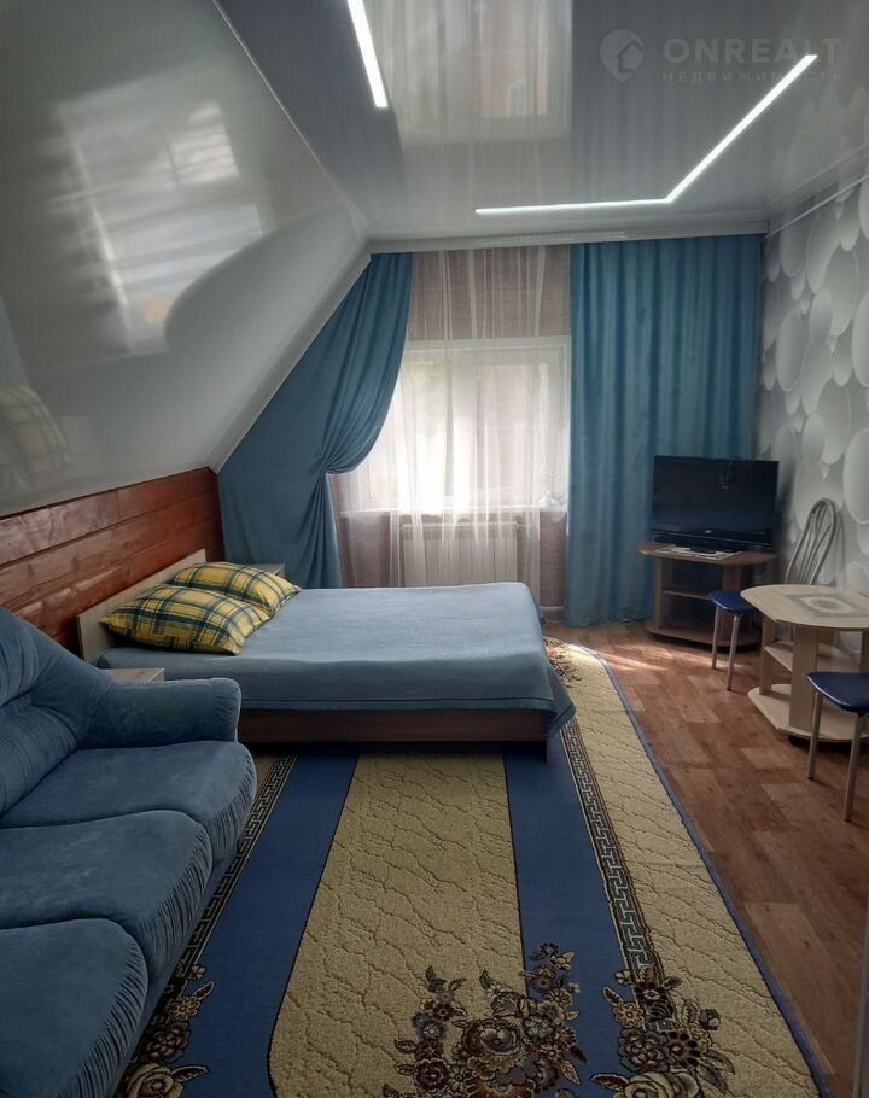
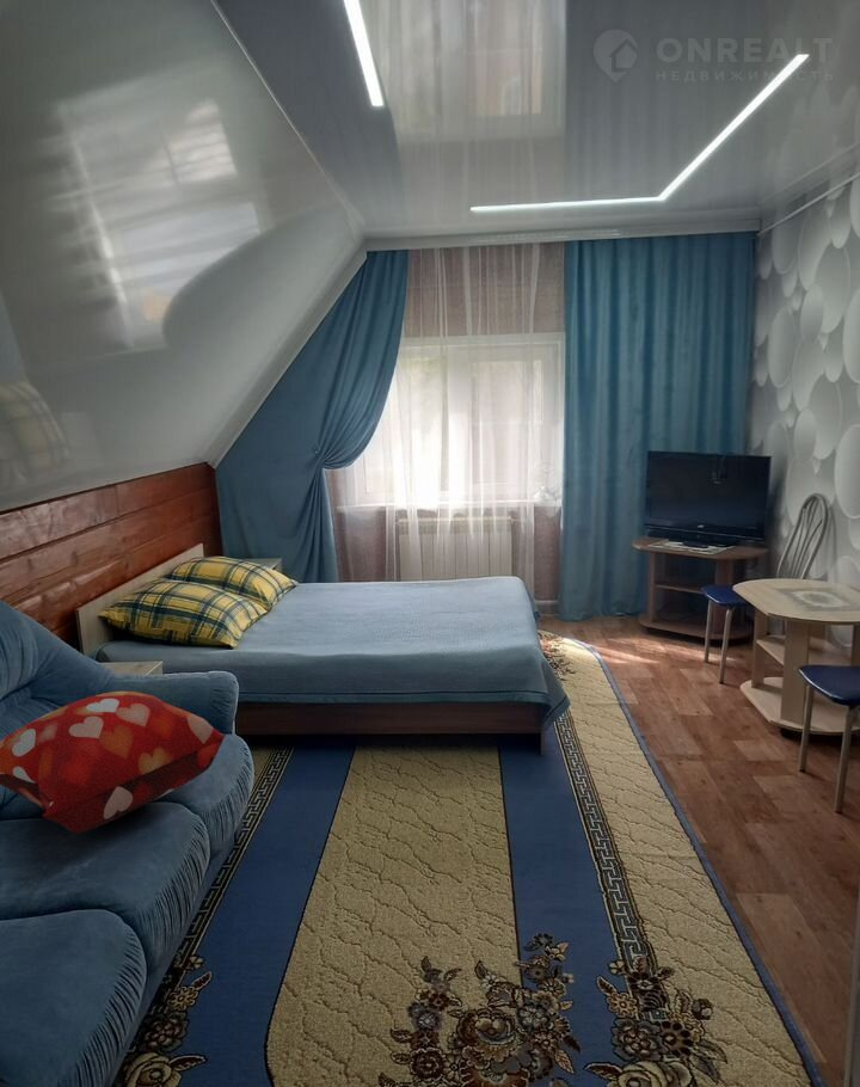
+ decorative pillow (105, 750)
